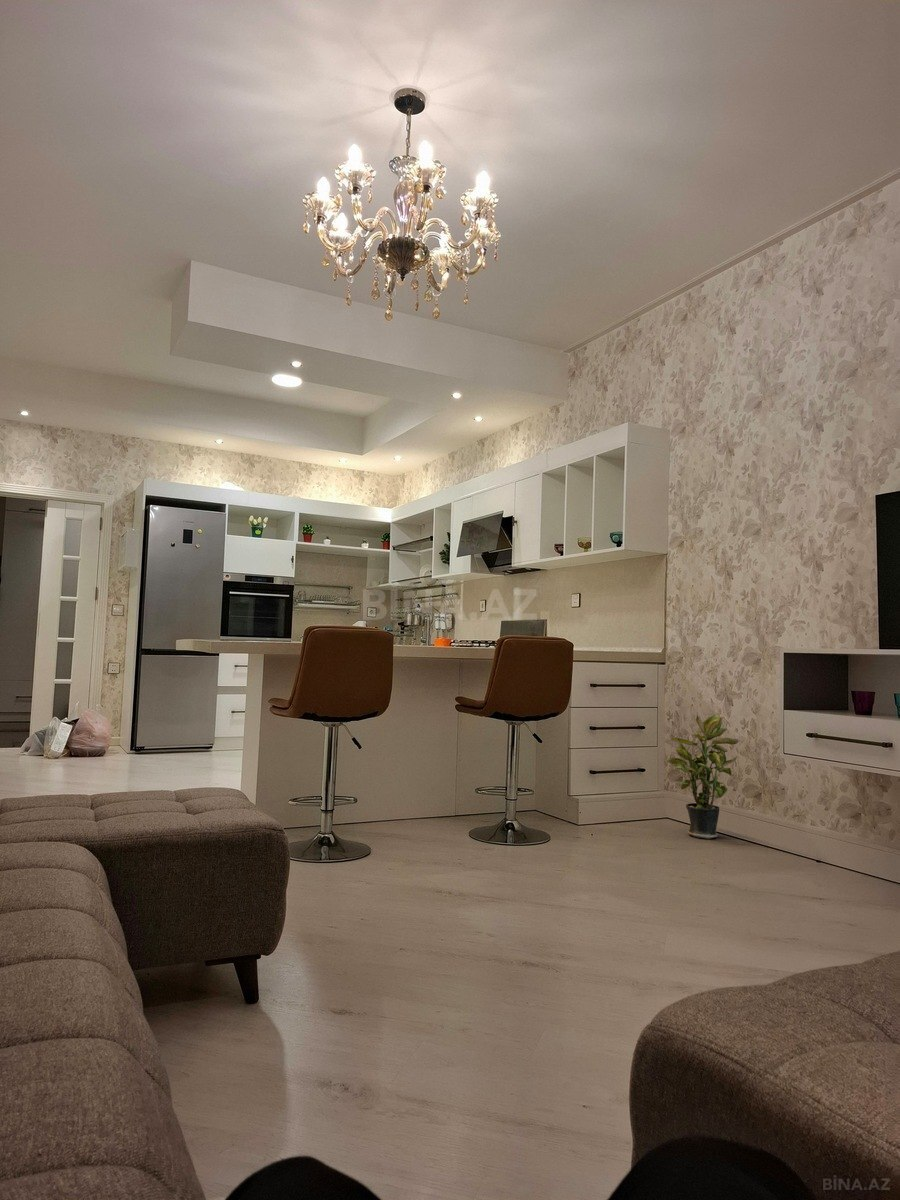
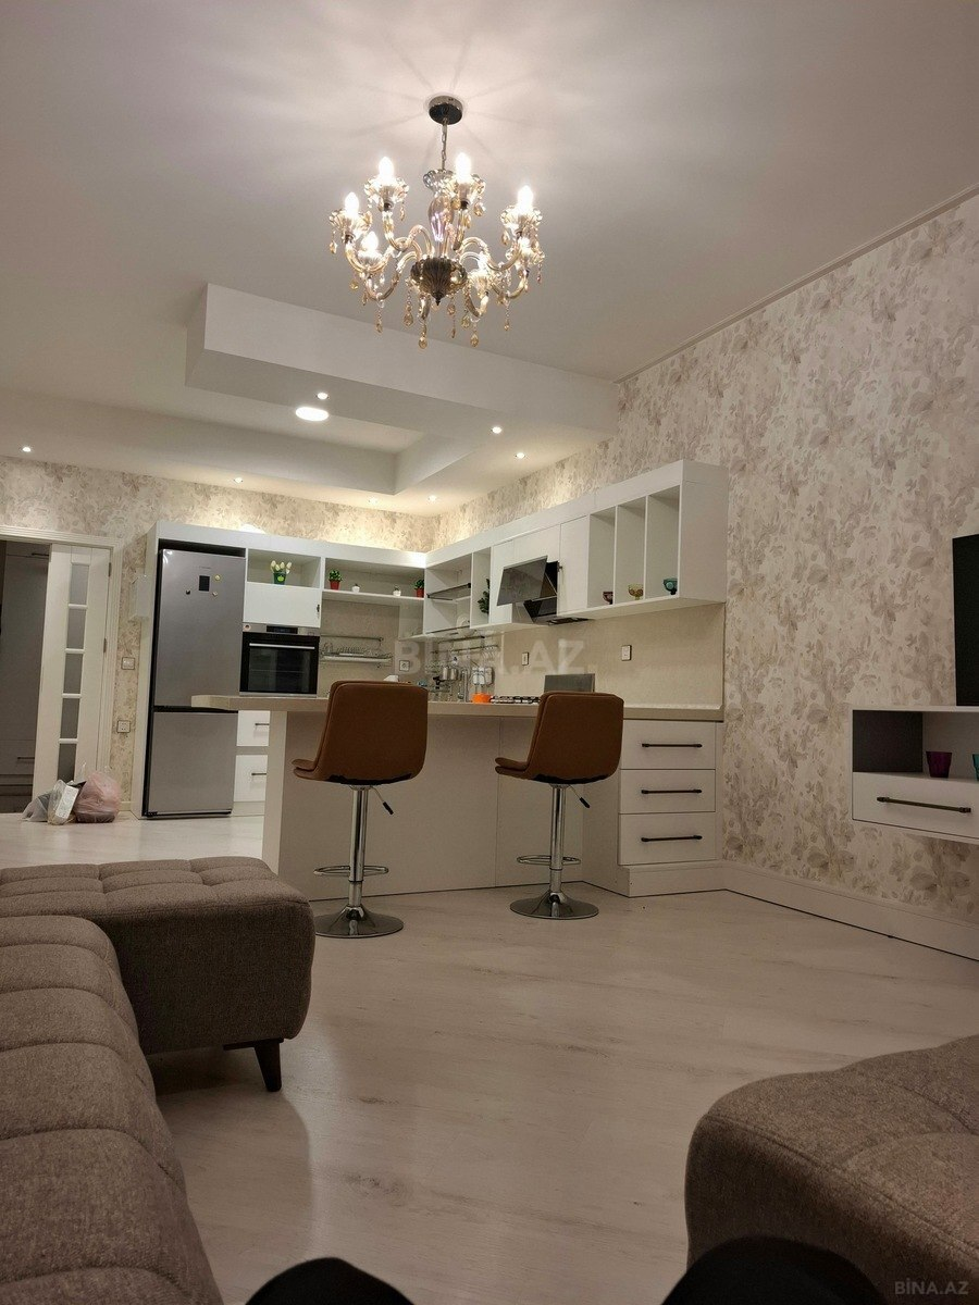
- potted plant (704, 773)
